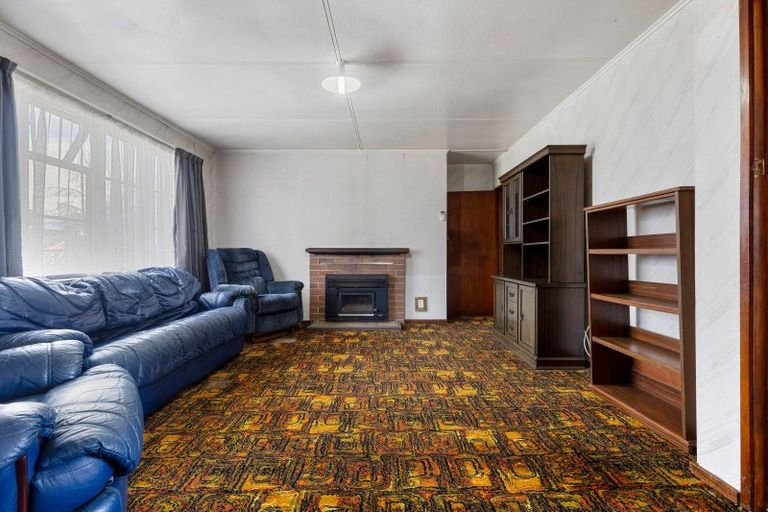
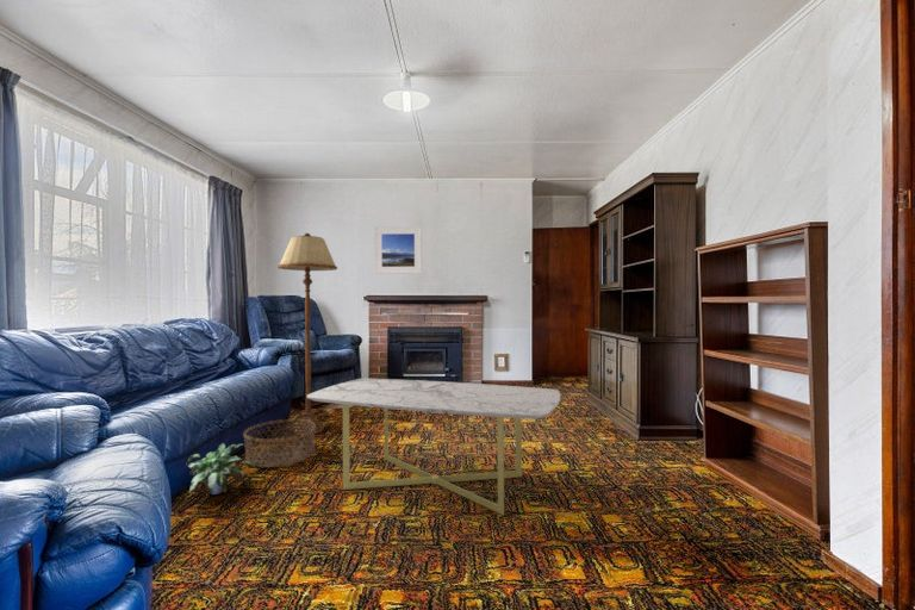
+ coffee table (440, 412)
+ basket (281, 441)
+ floor lamp (307, 331)
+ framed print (398, 250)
+ potted plant (218, 468)
